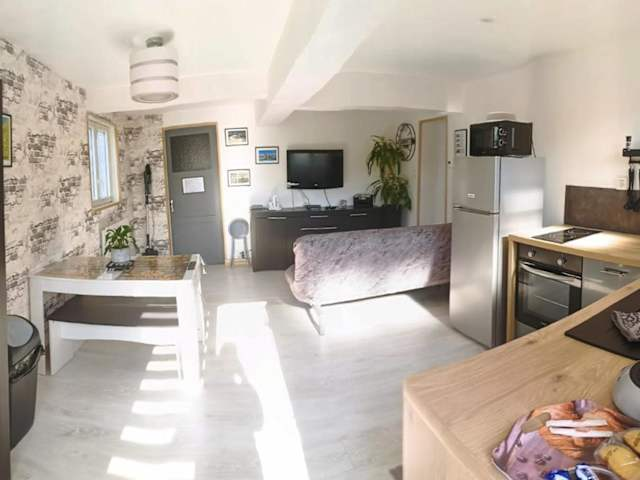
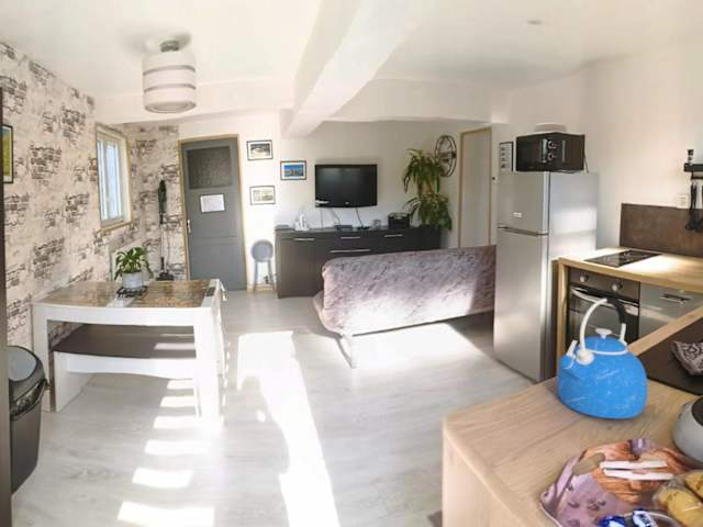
+ kettle (595, 352)
